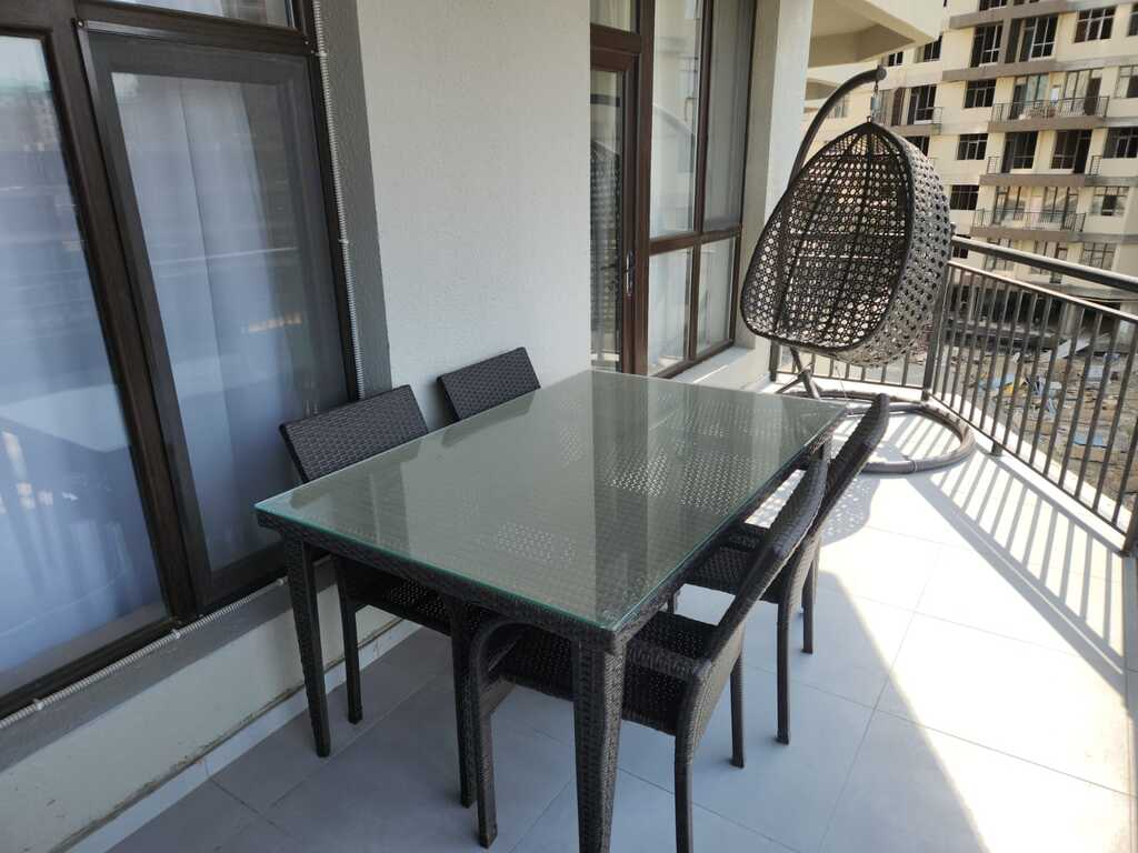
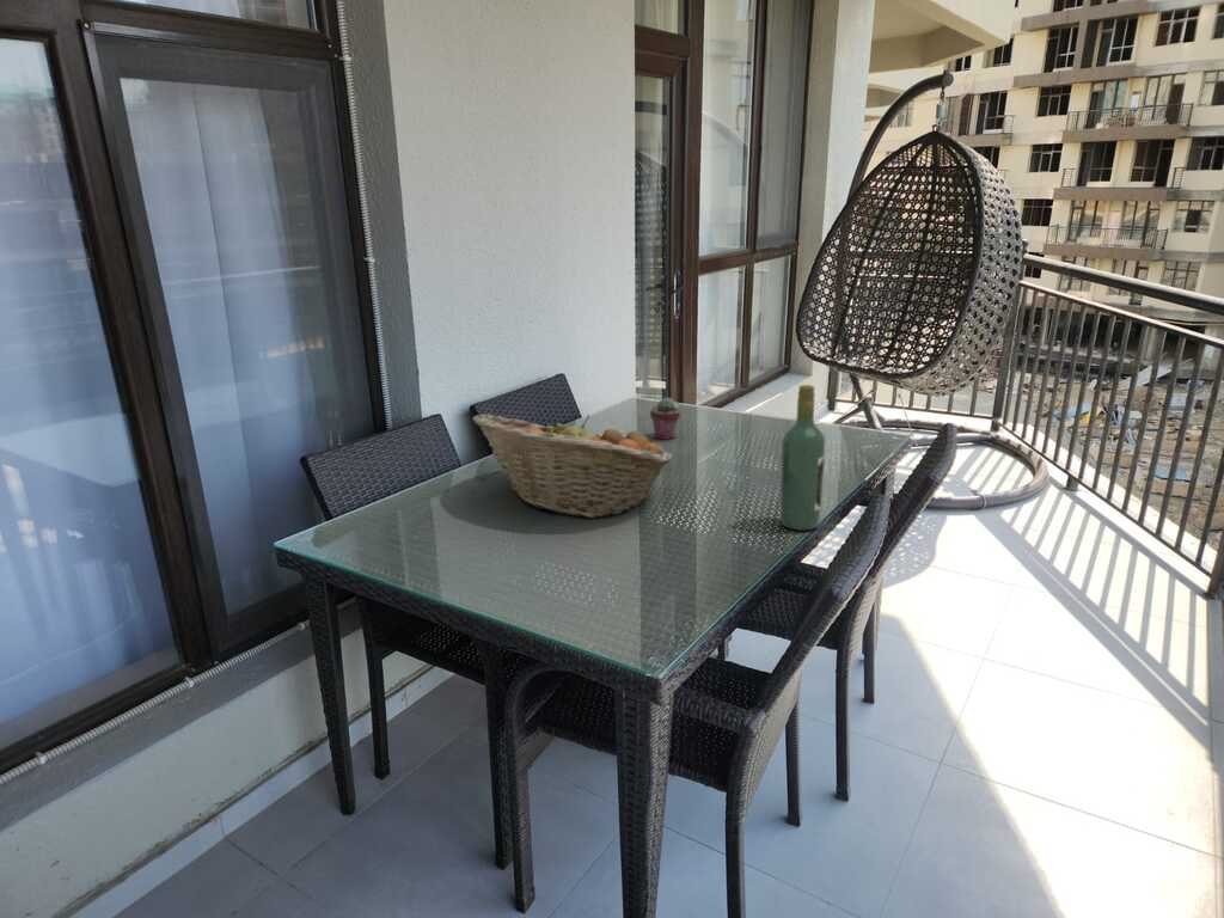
+ wine bottle (802, 457)
+ fruit basket (571, 453)
+ potted succulent (665, 417)
